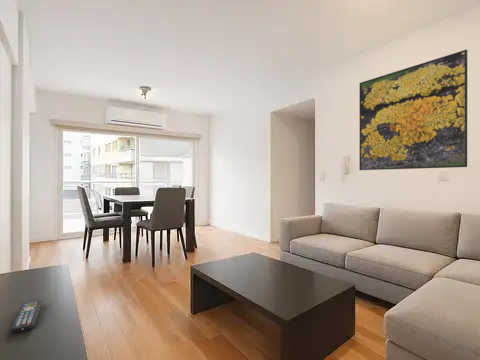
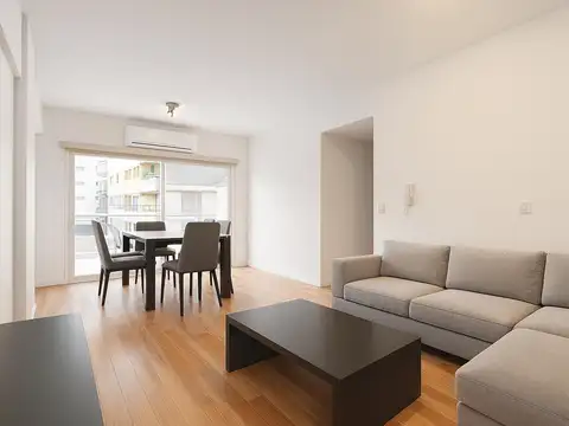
- remote control (28, 313)
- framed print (405, 118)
